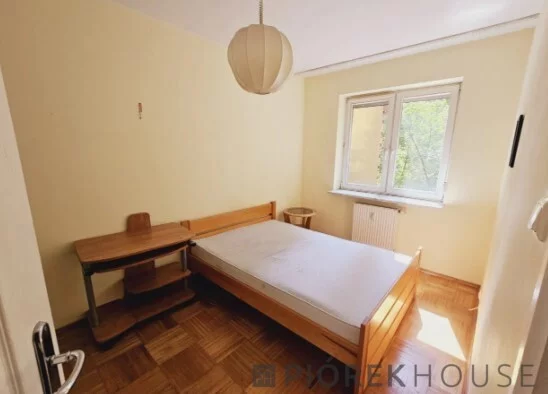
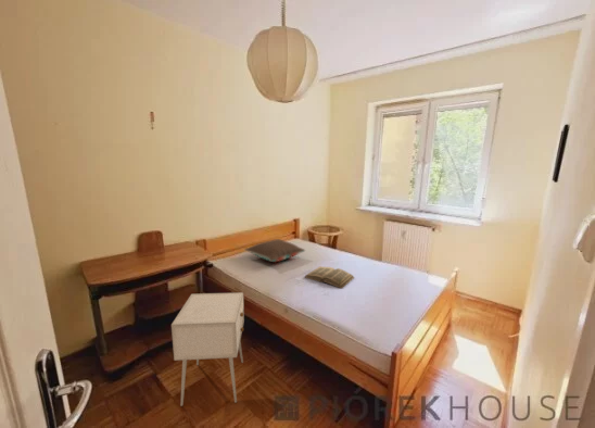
+ pillow (275, 250)
+ nightstand (214, 344)
+ book (329, 274)
